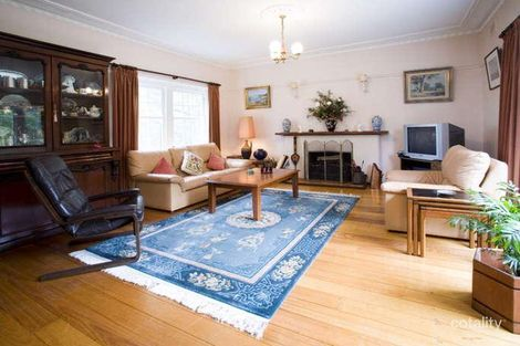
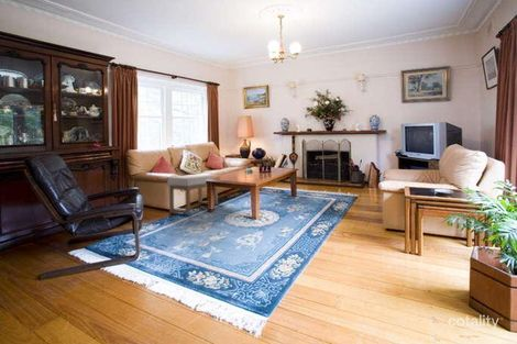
+ ottoman (191, 189)
